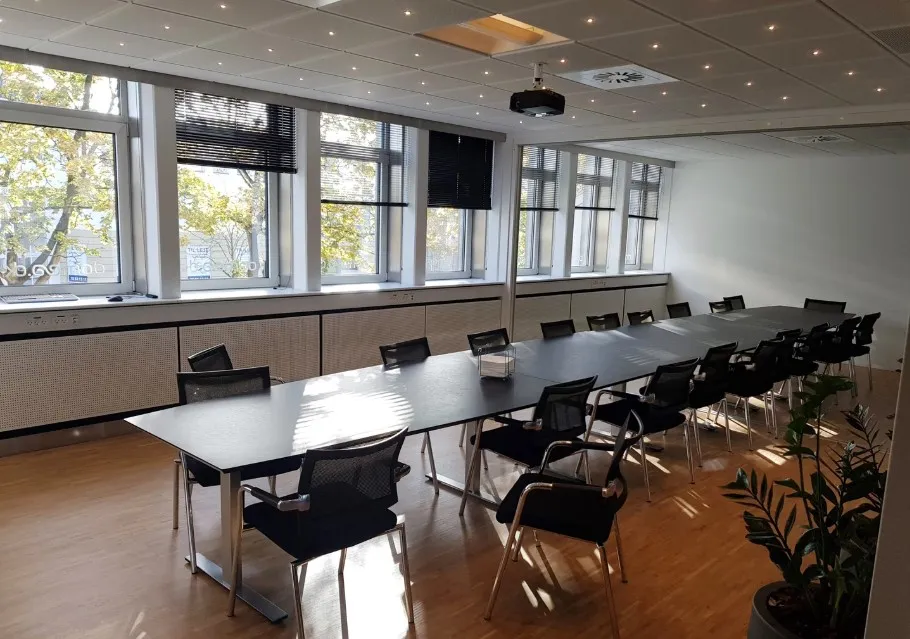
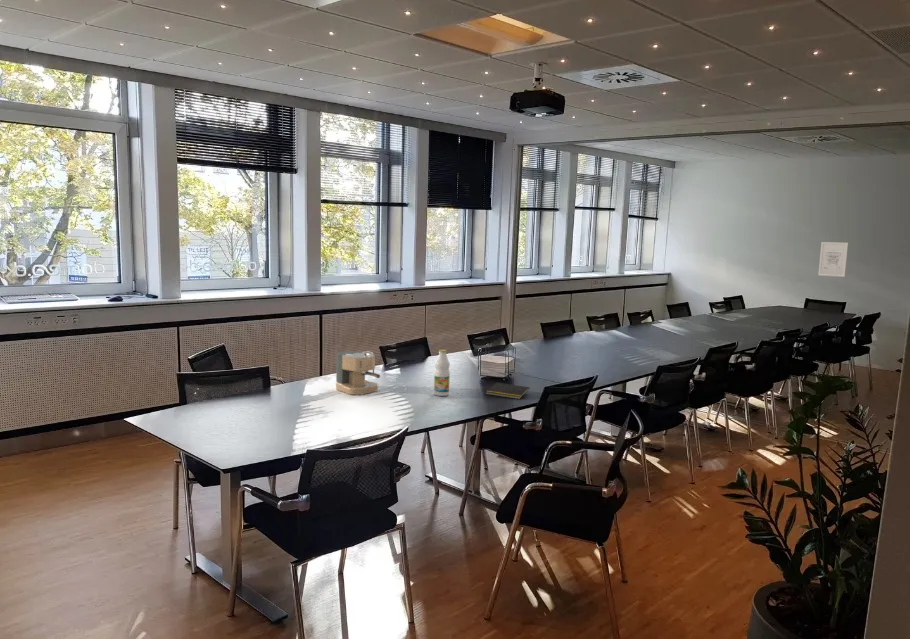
+ coffee maker (359, 371)
+ bottle (442, 372)
+ notepad (507, 390)
+ wall art (832, 259)
